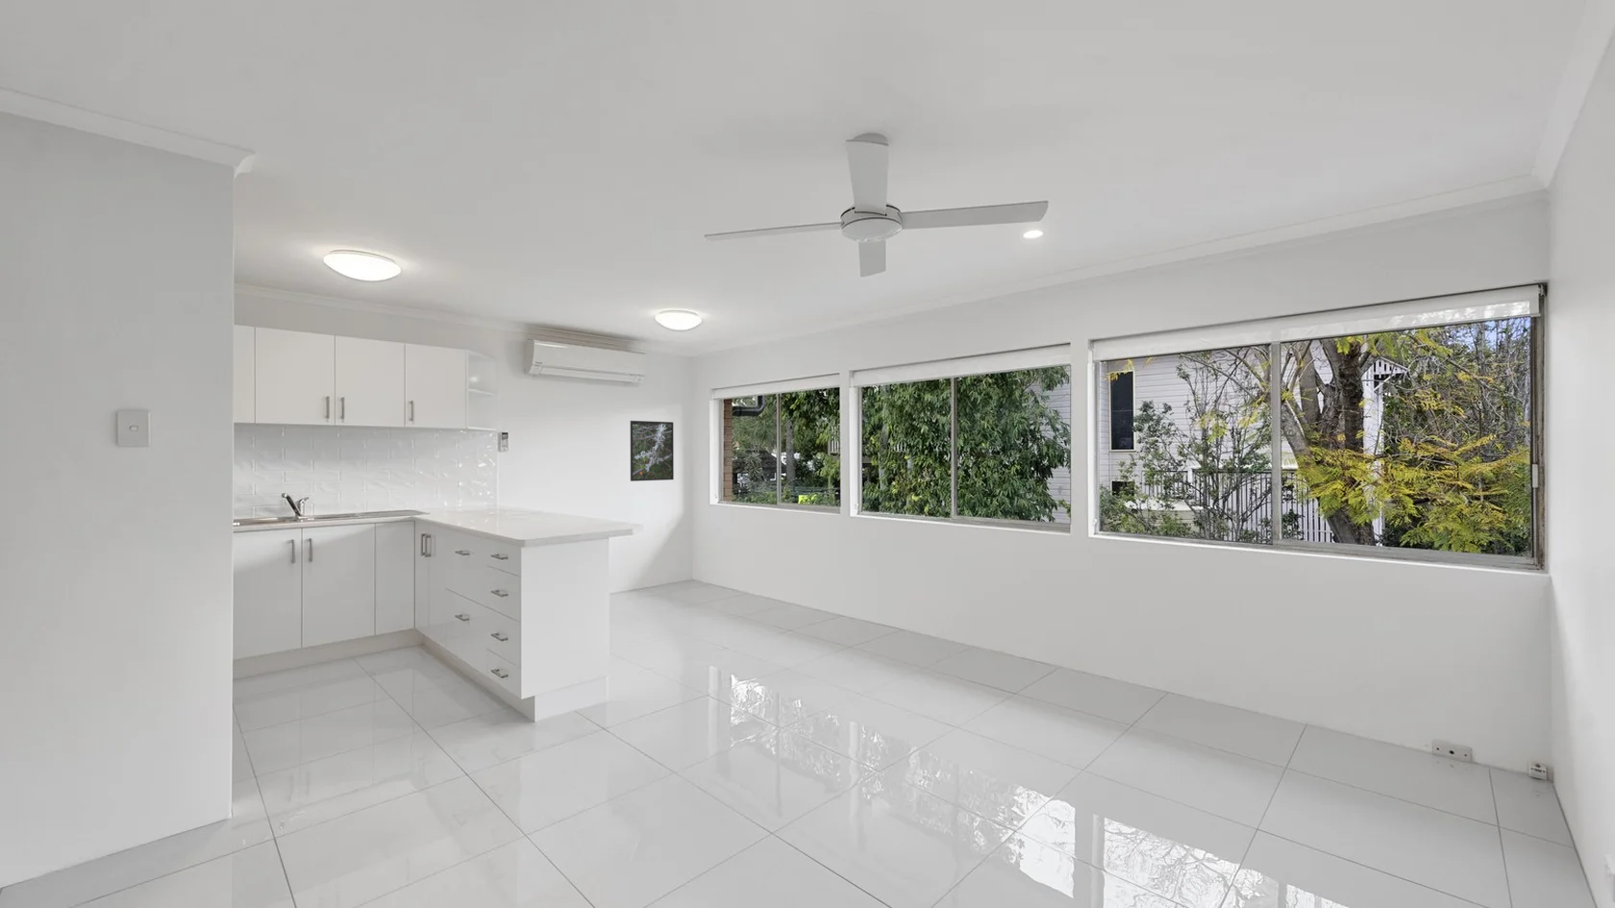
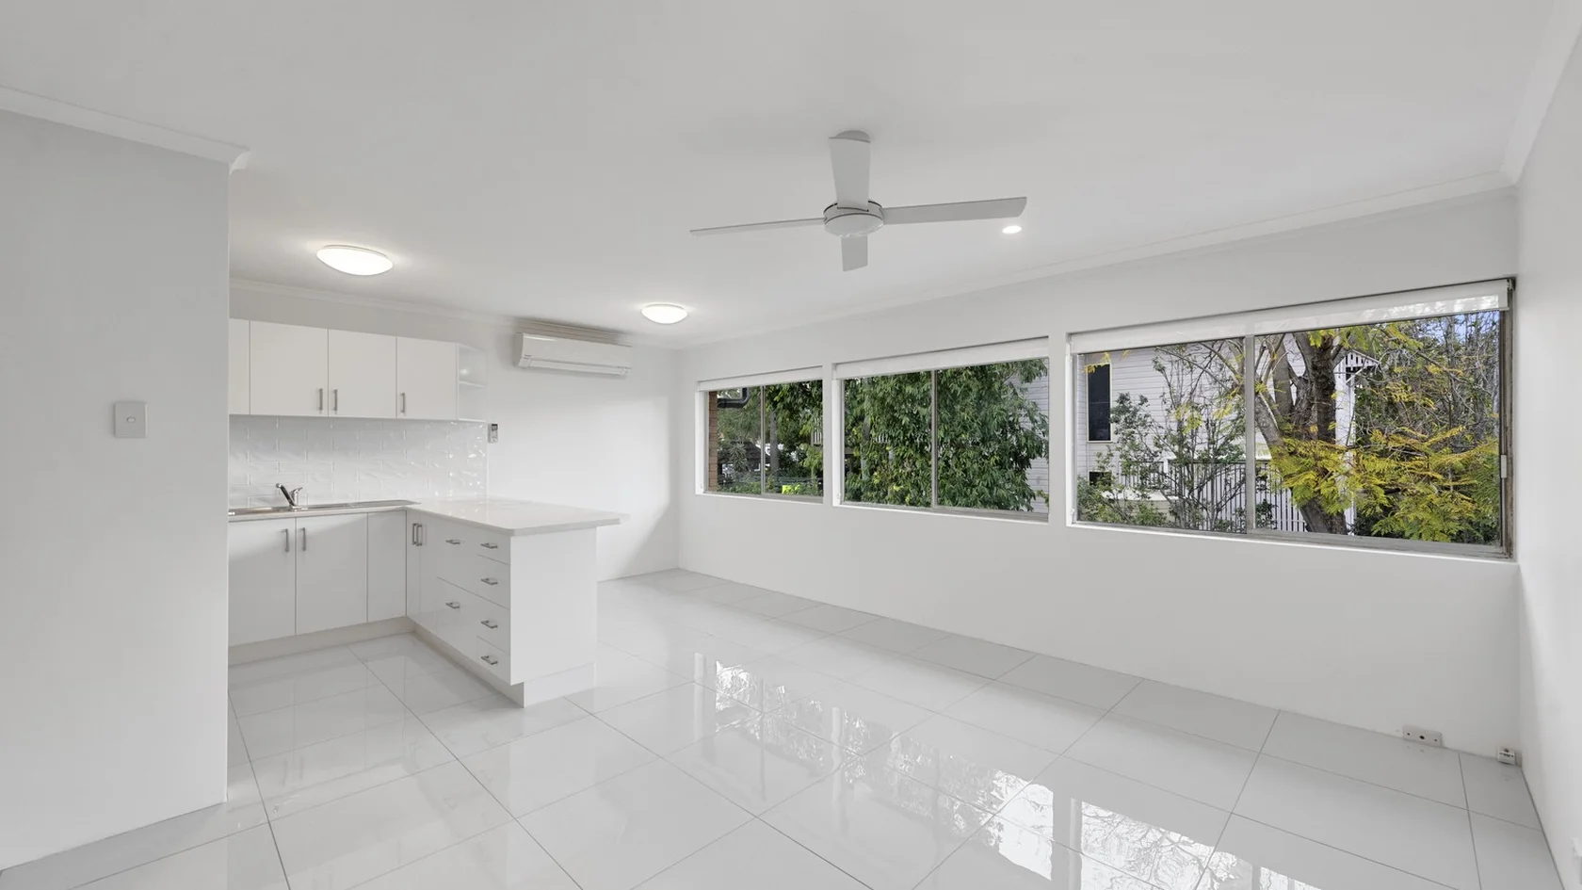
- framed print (652, 450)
